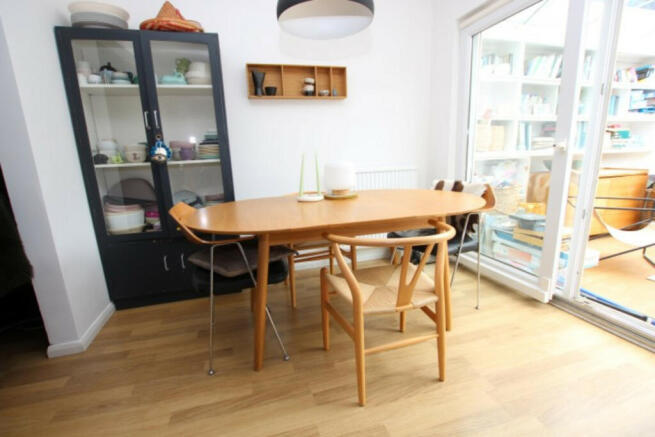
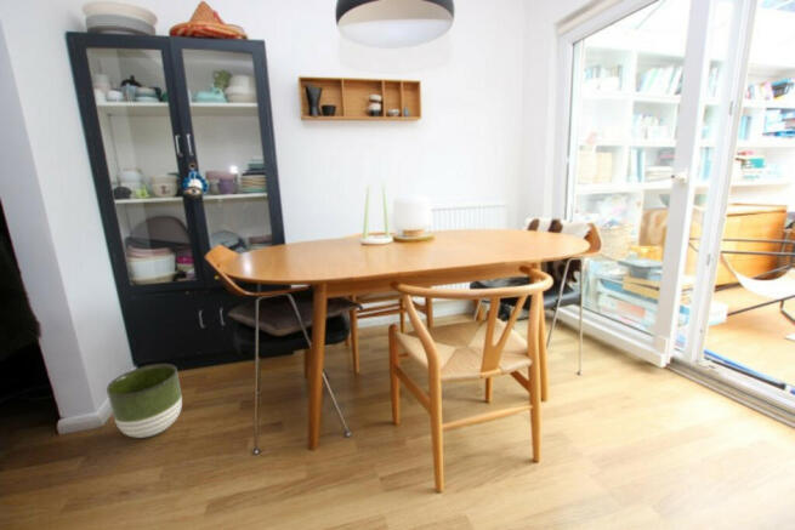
+ planter (148, 404)
